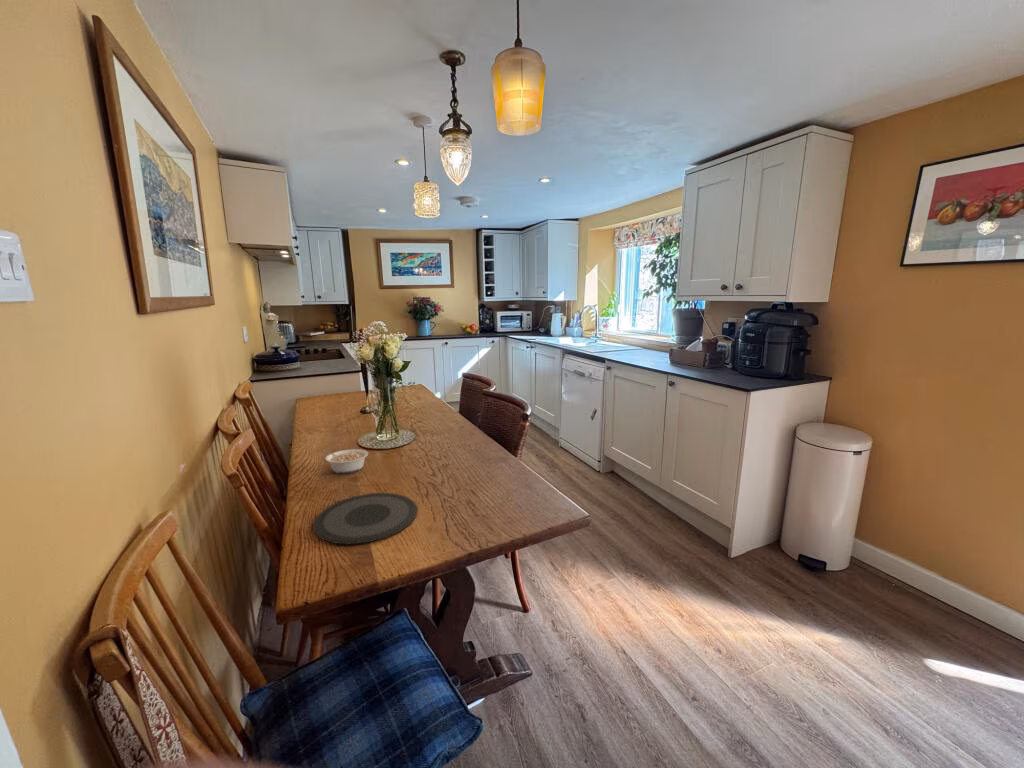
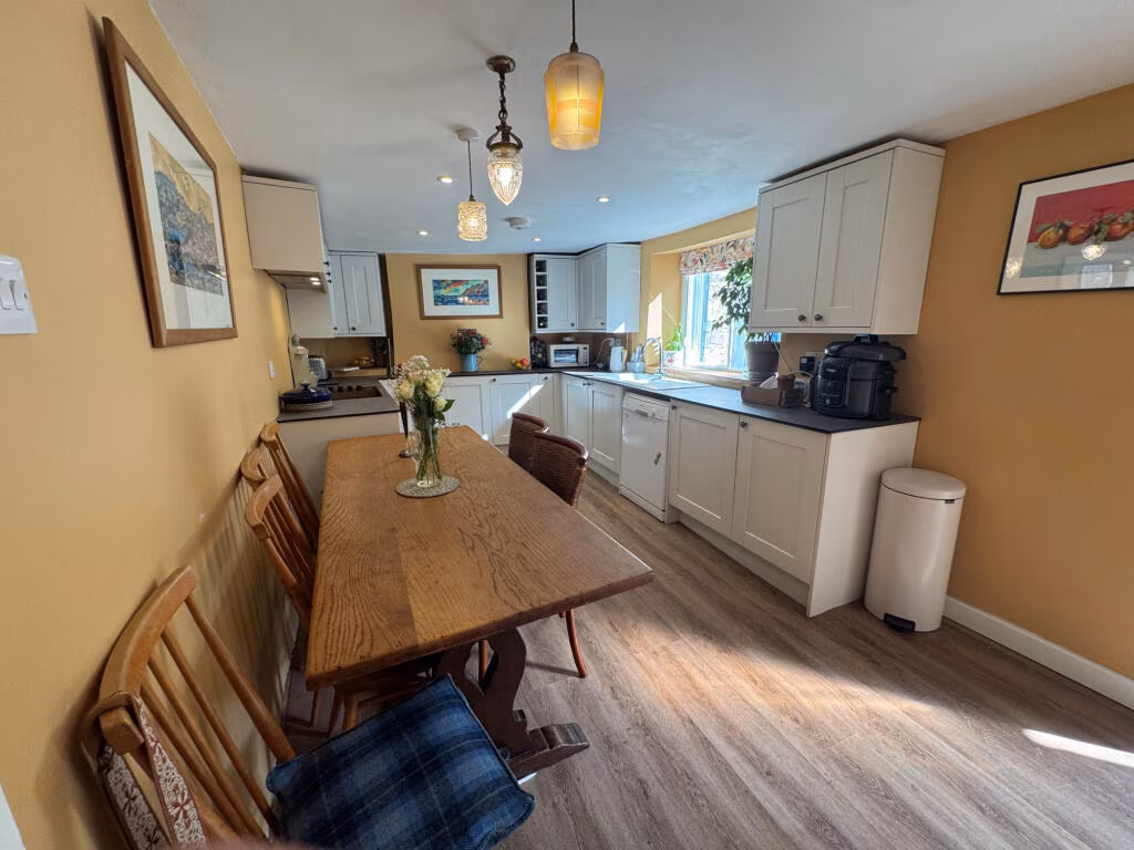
- plate (367, 515)
- legume (345, 460)
